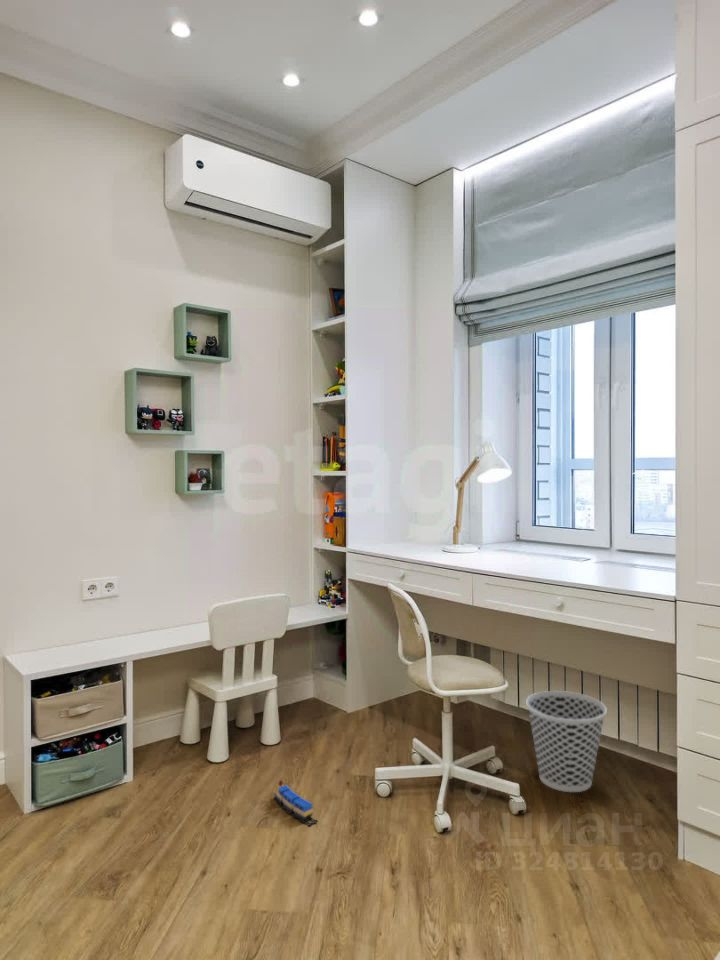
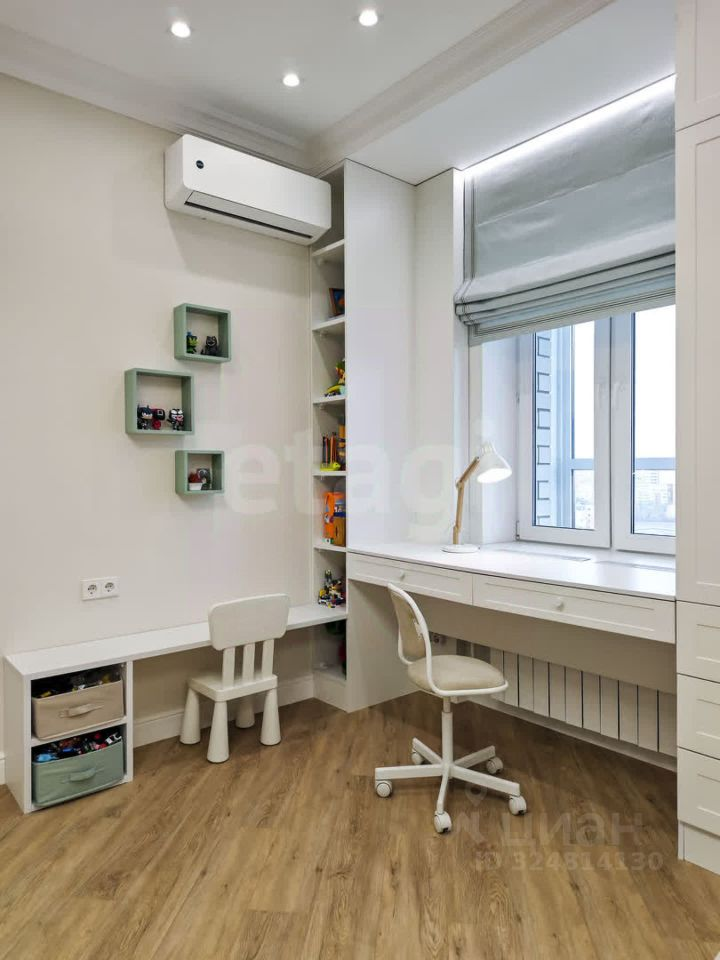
- toy train (295, 800)
- wastebasket (565, 742)
